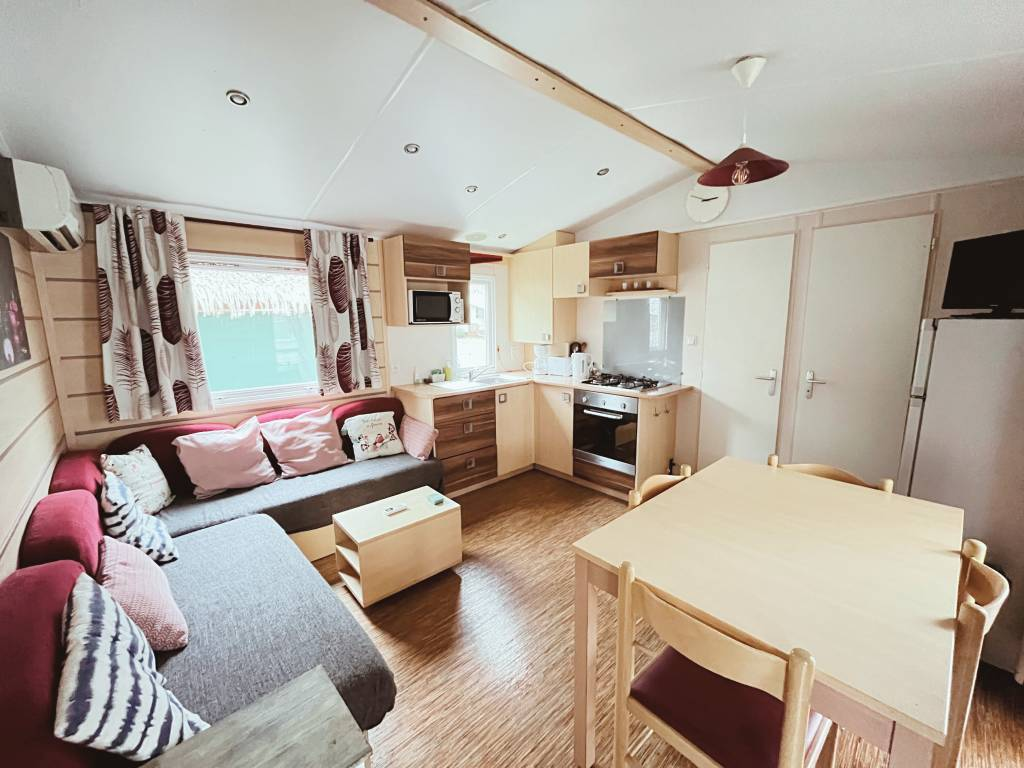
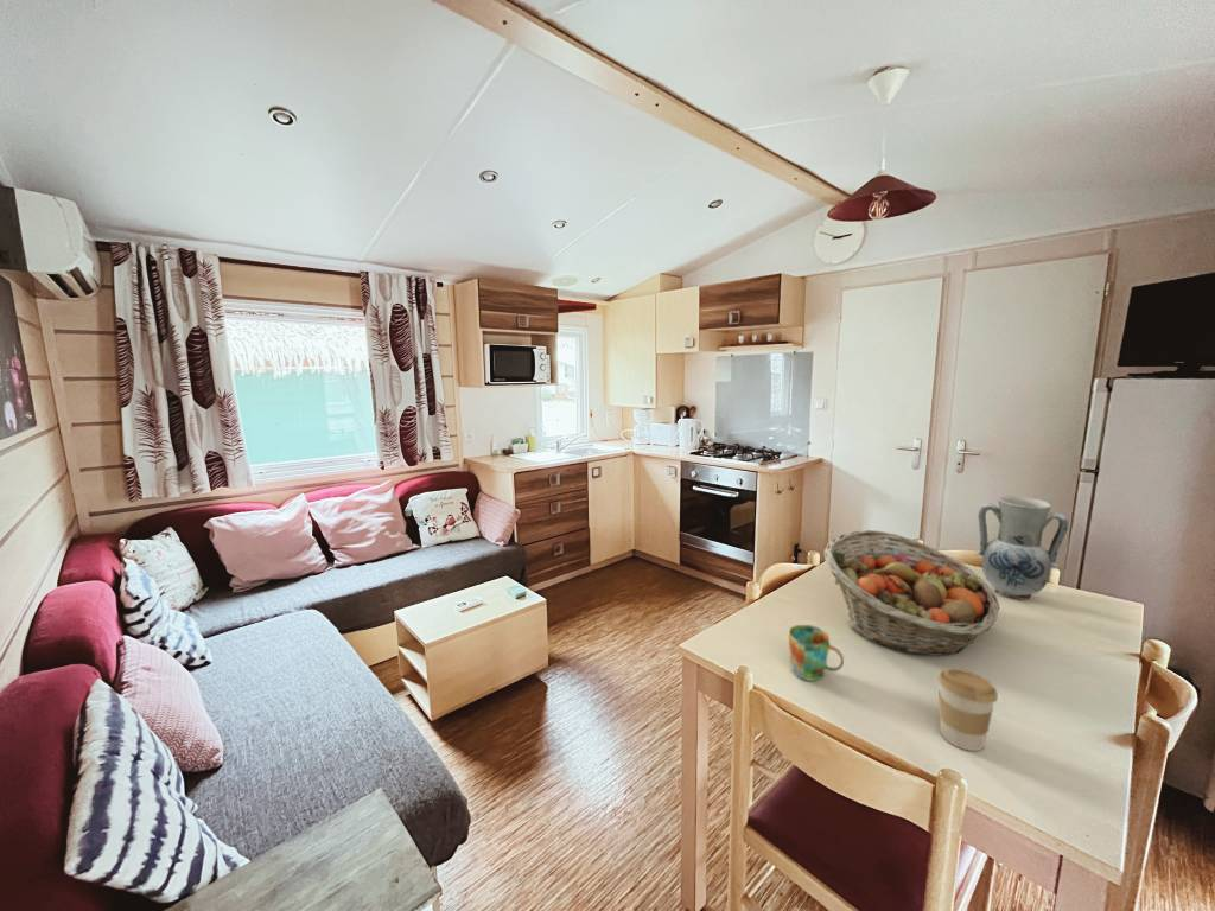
+ fruit basket (905, 587)
+ coffee cup (965, 707)
+ vase (1018, 547)
+ mug (815, 655)
